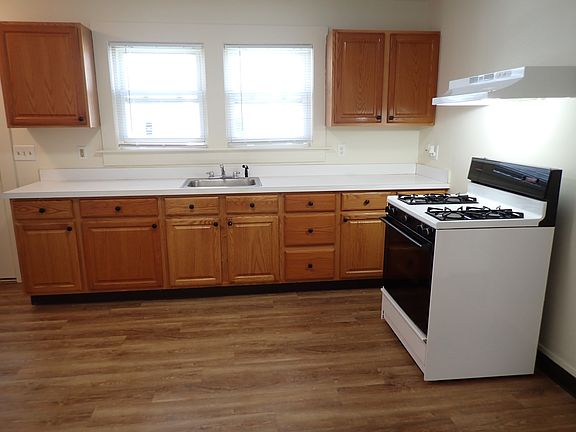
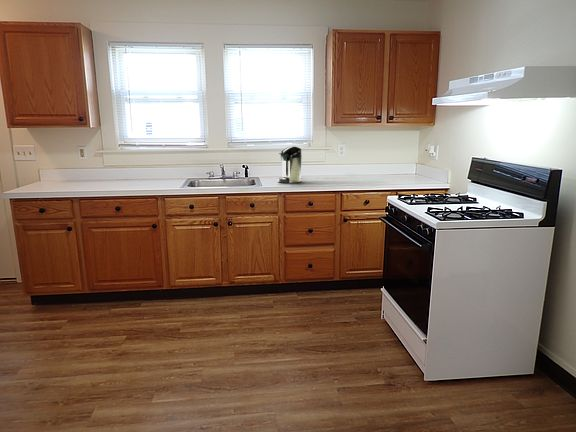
+ coffee maker (288, 163)
